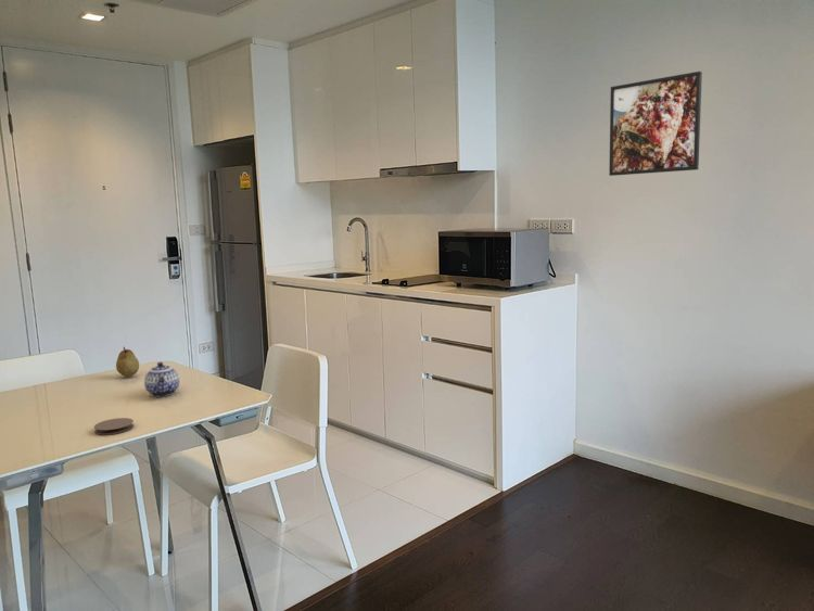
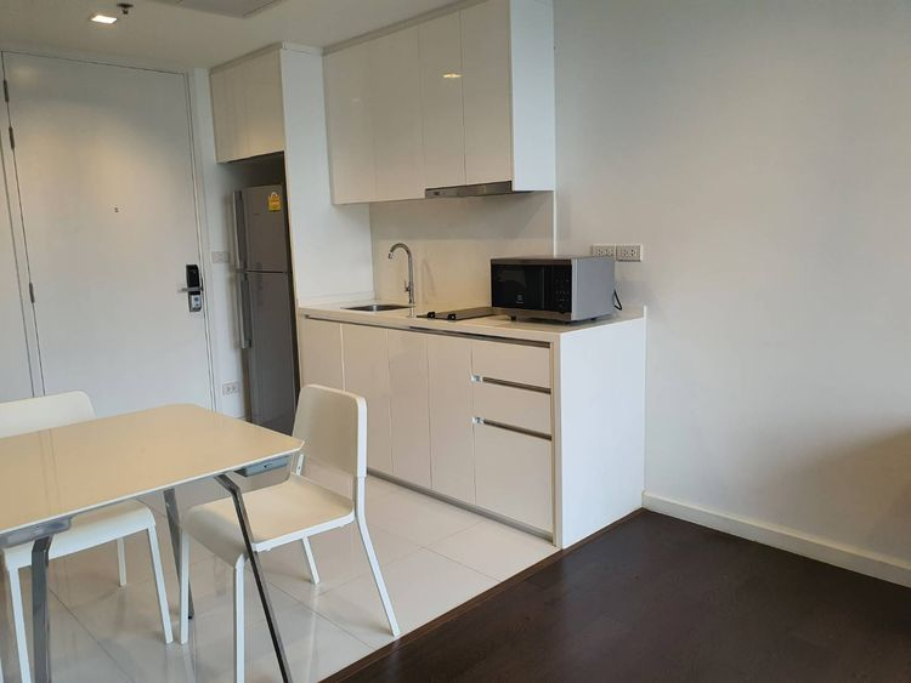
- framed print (652, 126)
- coaster (114, 425)
- teapot (162, 378)
- fruit (127, 360)
